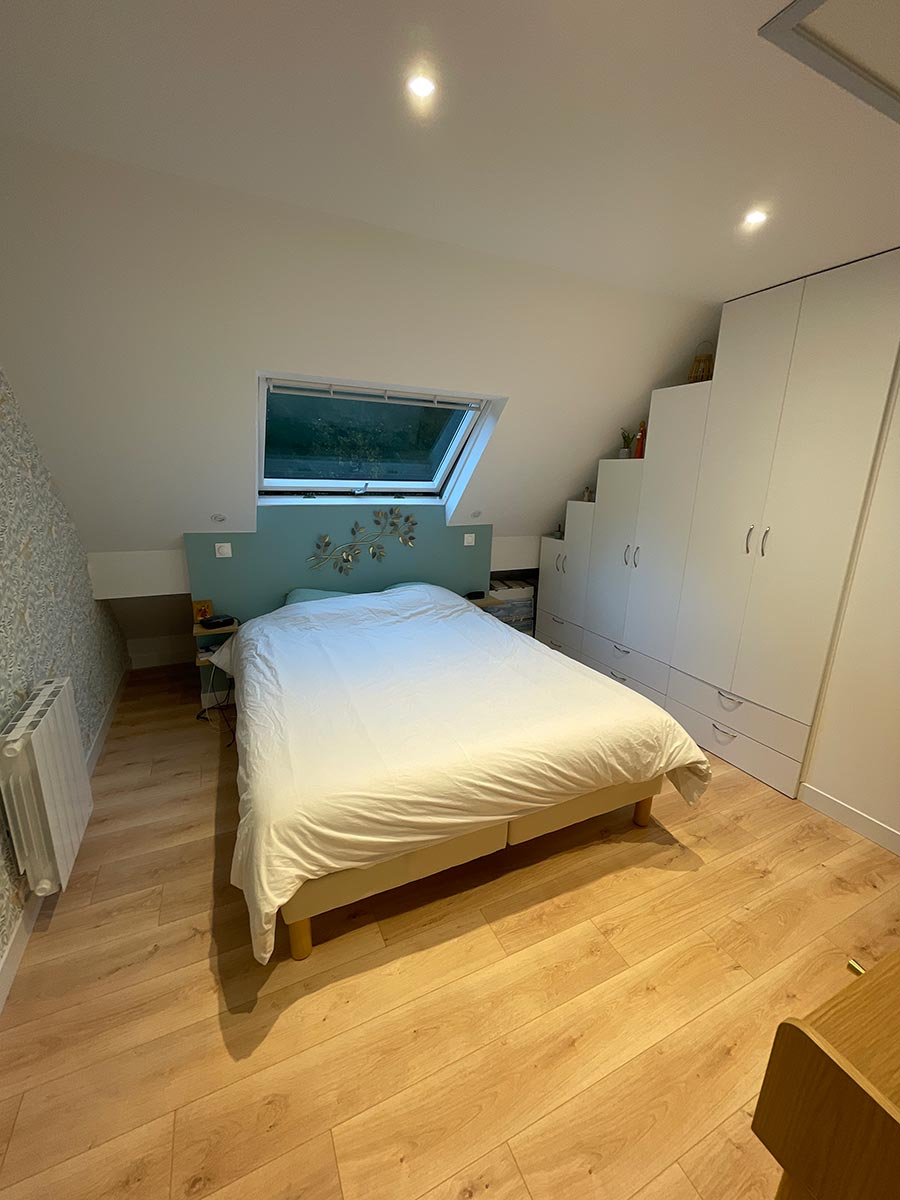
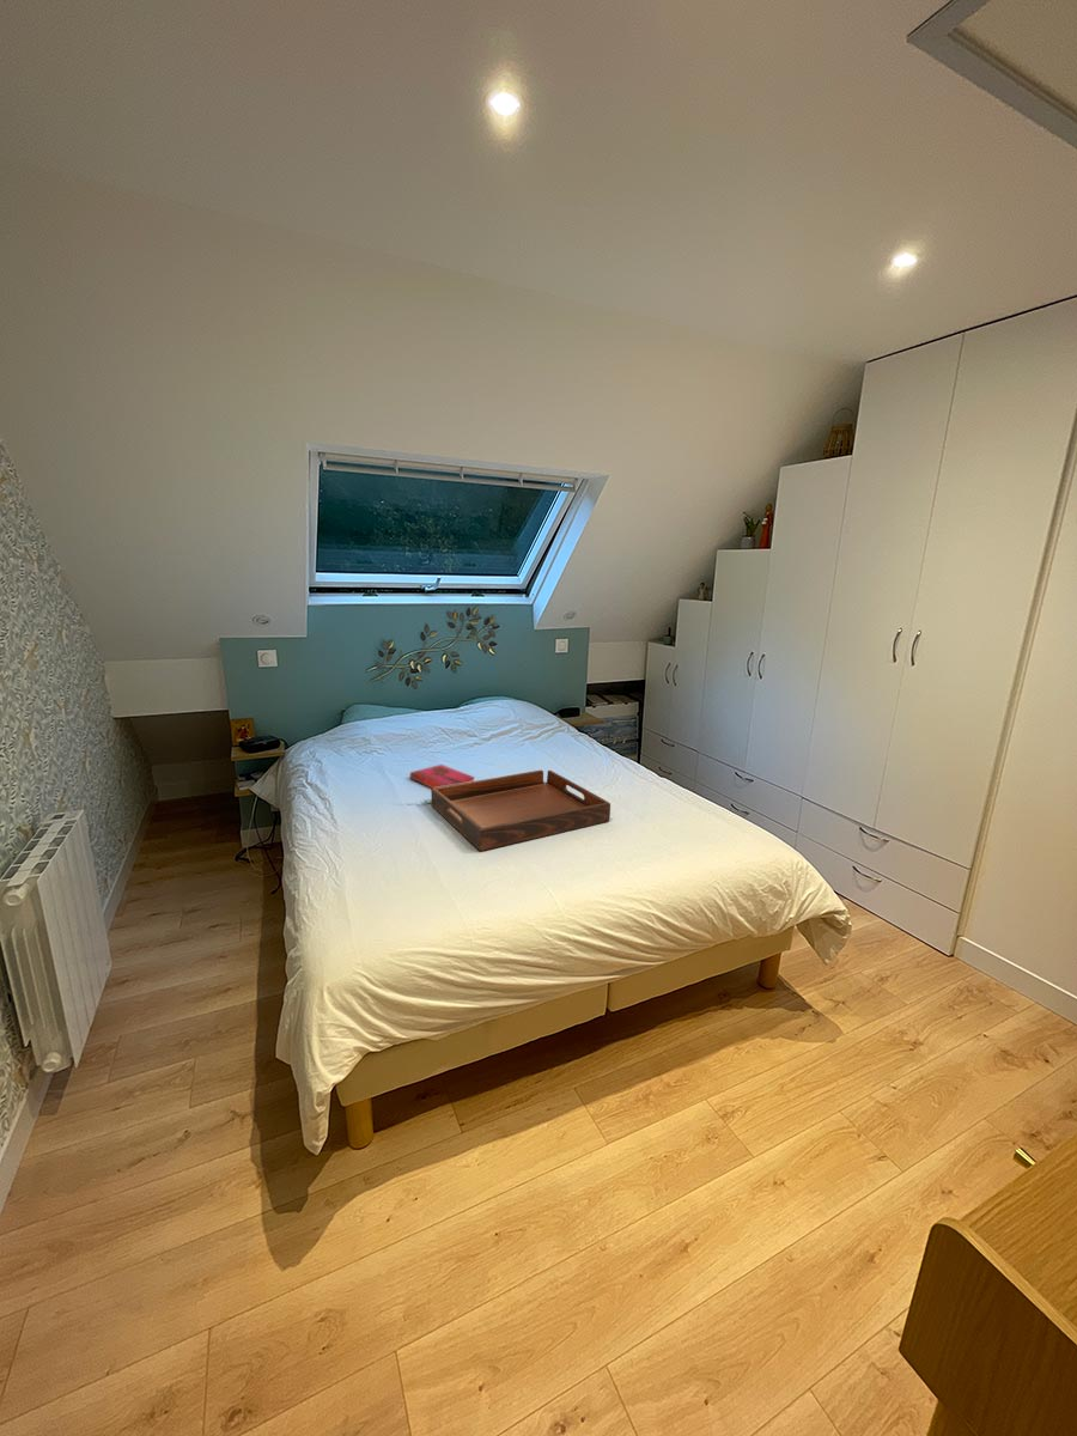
+ serving tray (518, 804)
+ hardback book (442, 778)
